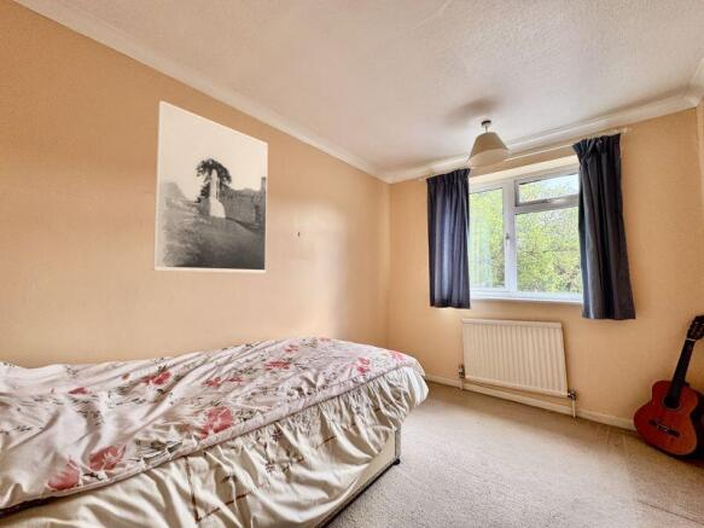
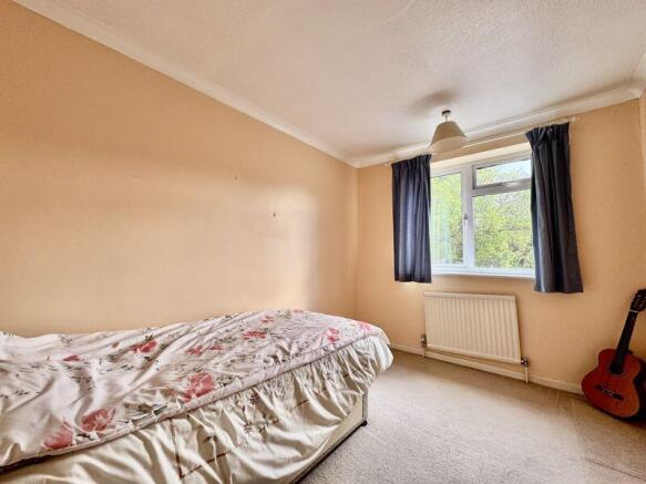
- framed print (219, 197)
